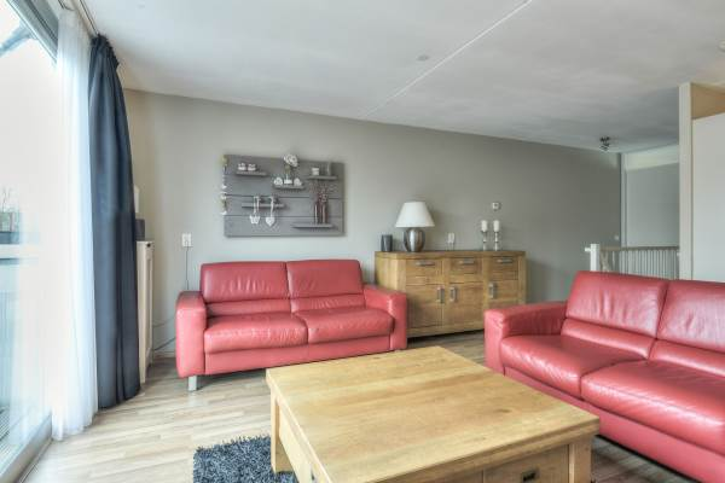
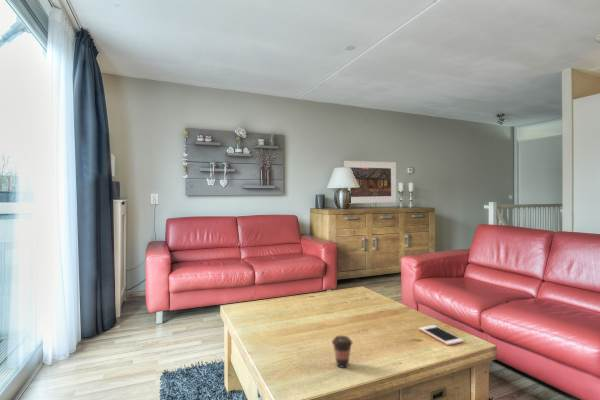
+ cell phone (440, 334)
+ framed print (371, 182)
+ coffee cup (342, 351)
